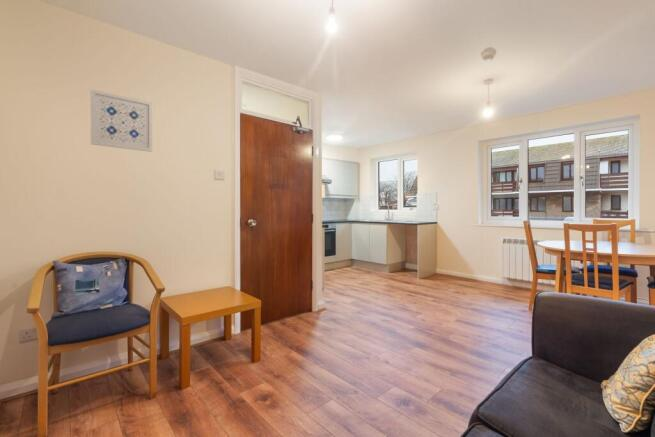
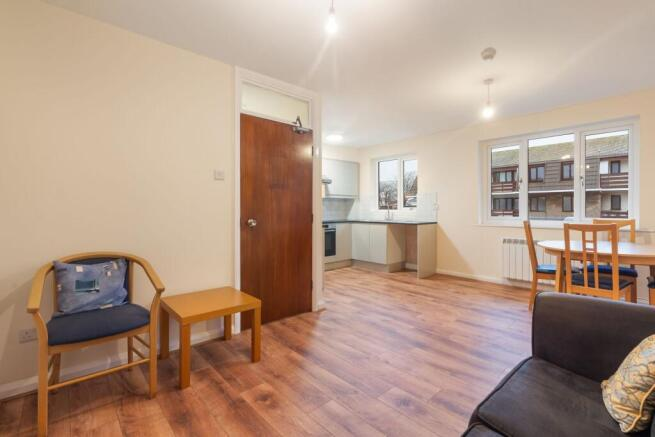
- wall art (123, 122)
